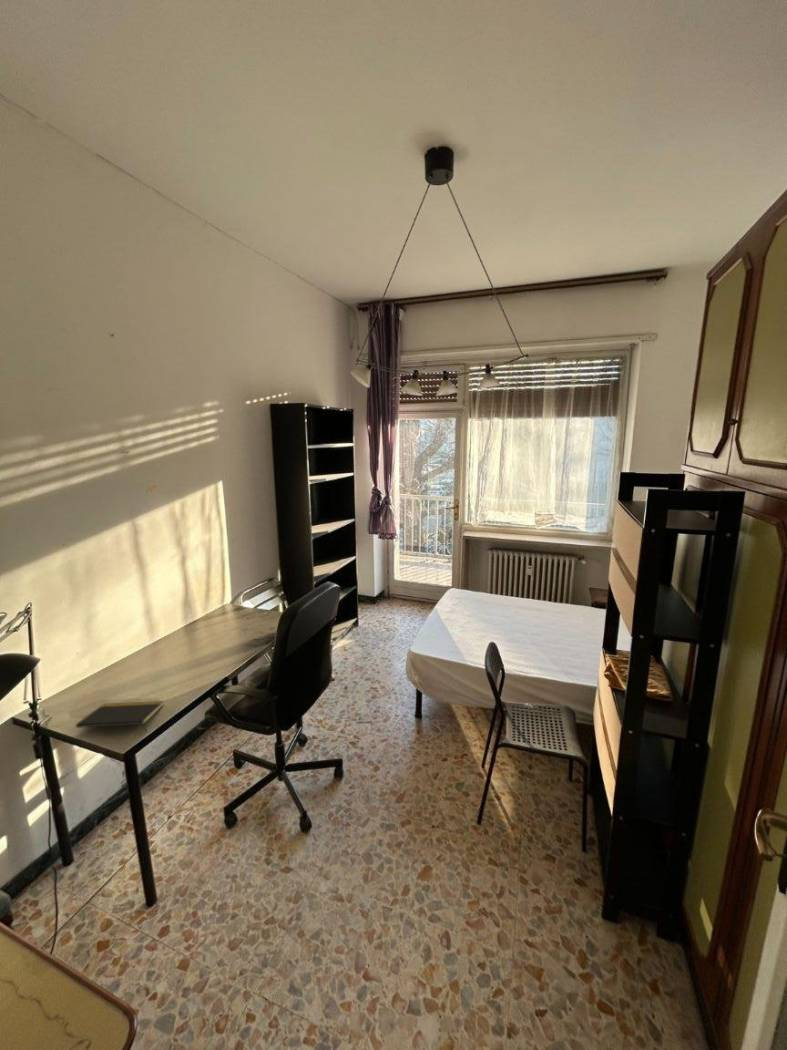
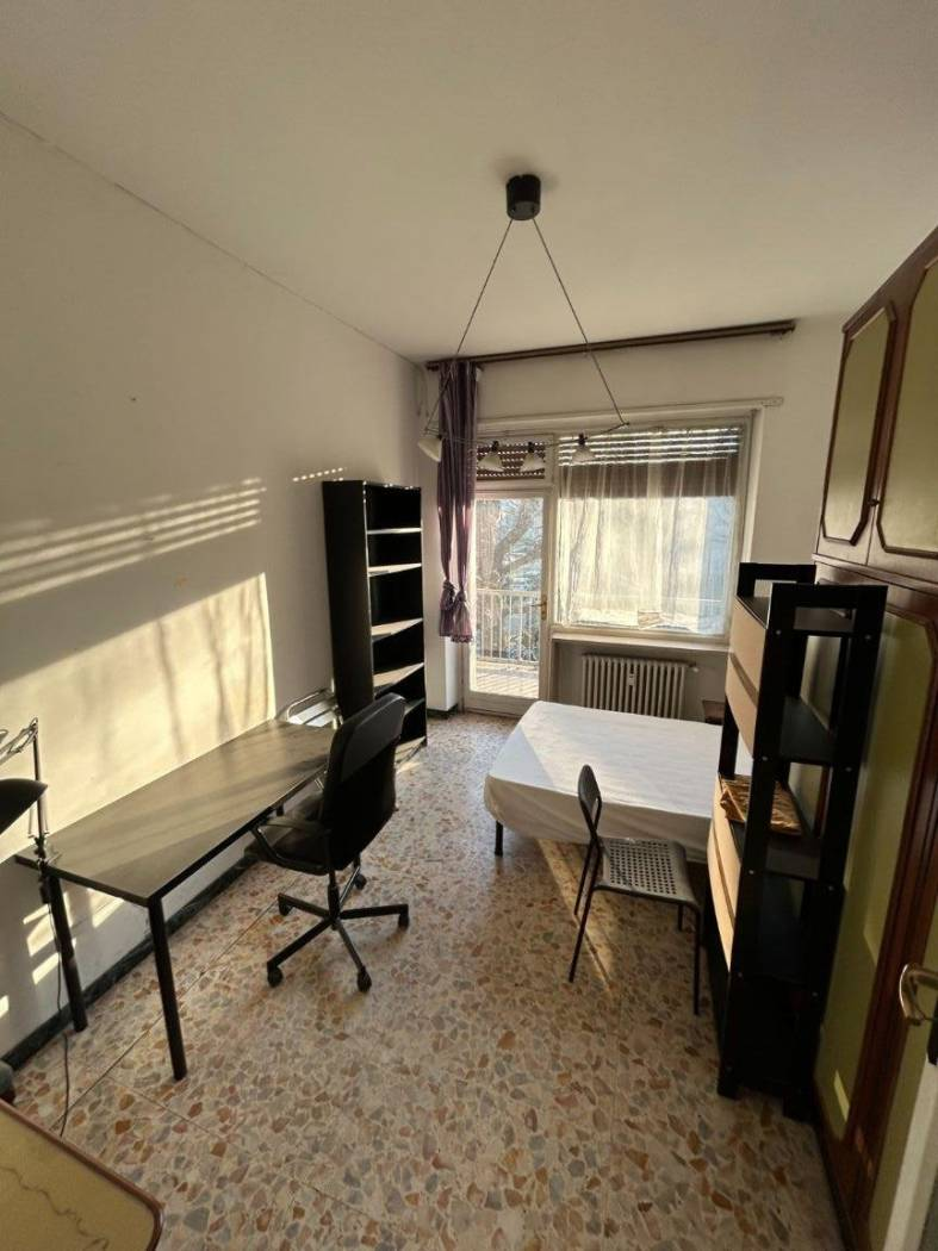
- notepad (122, 713)
